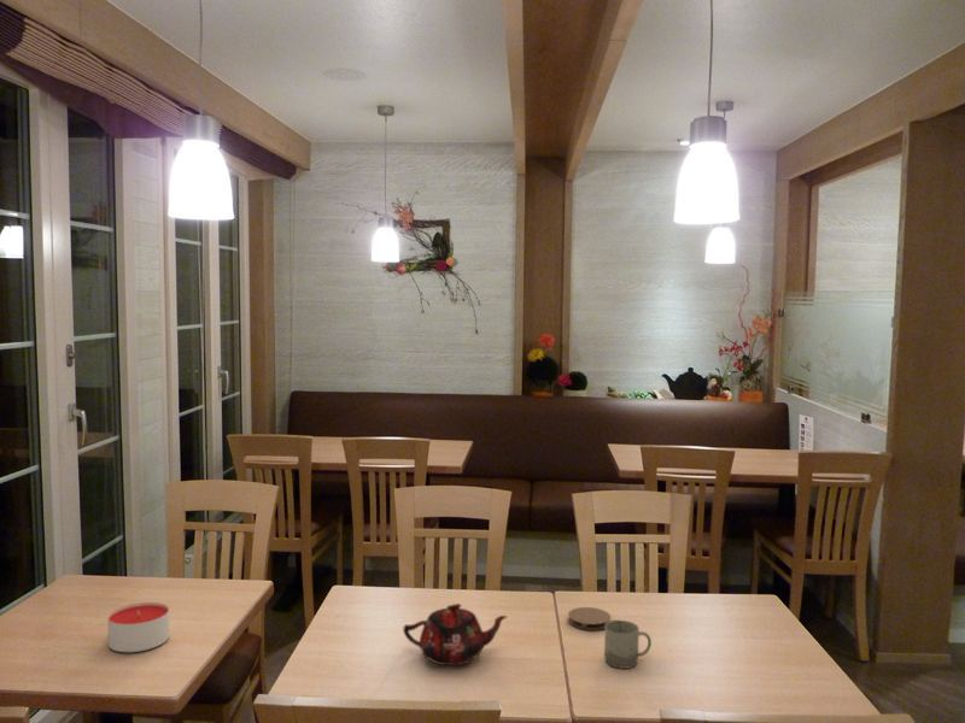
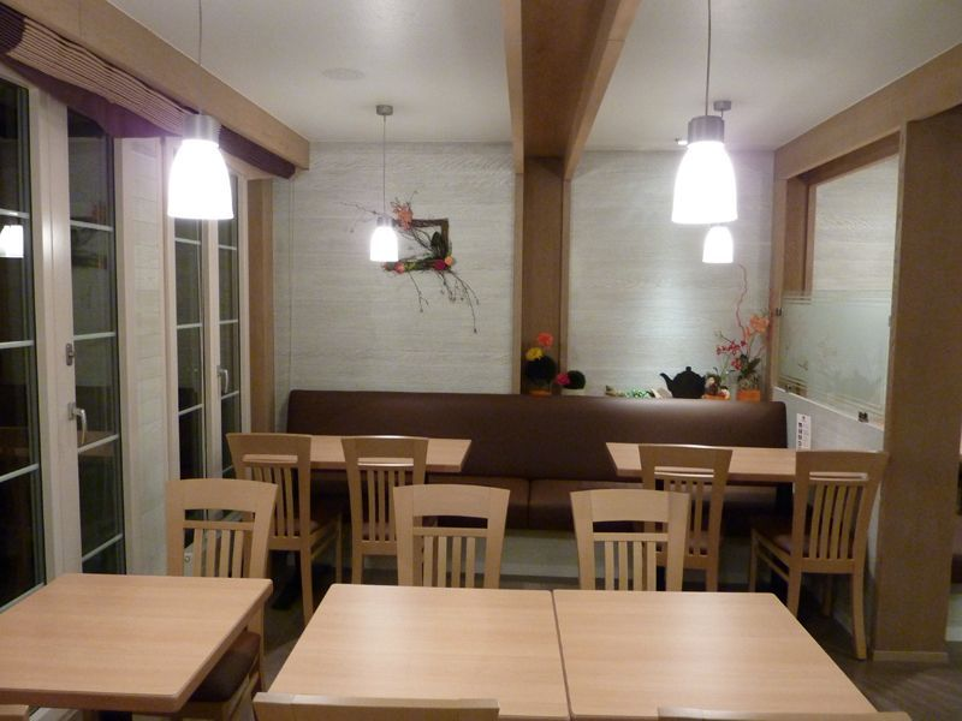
- teapot (455, 629)
- cup (627, 643)
- coaster (589, 618)
- candle (139, 625)
